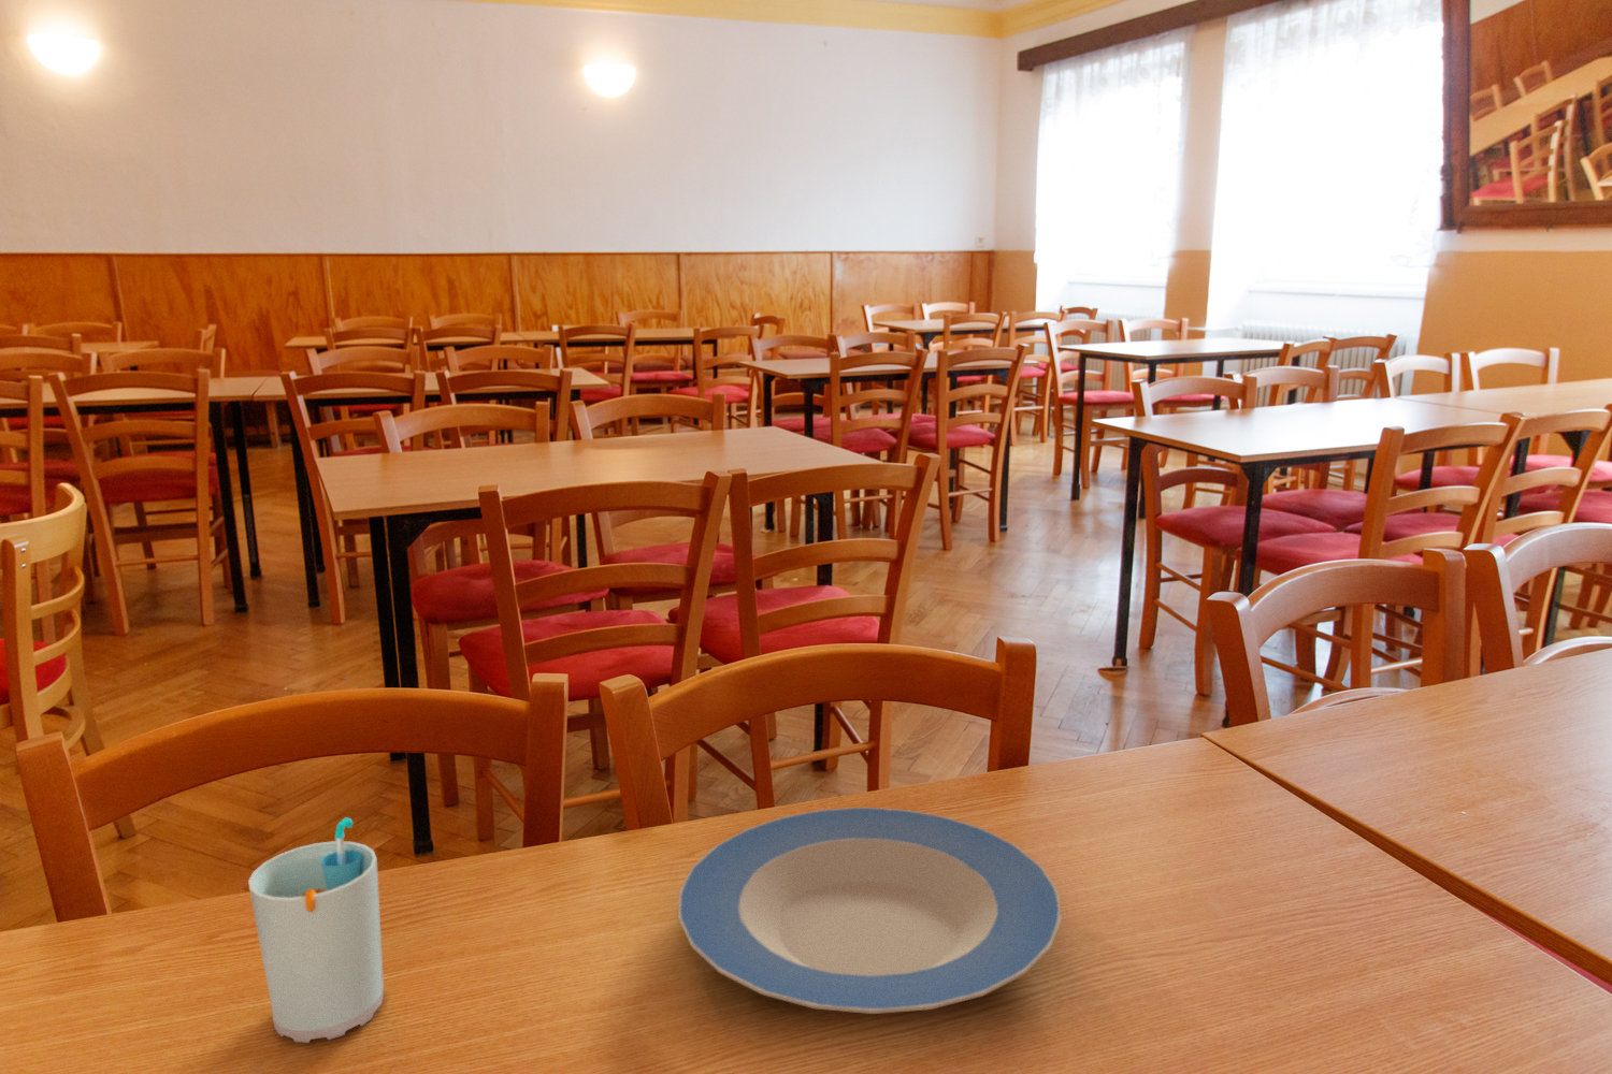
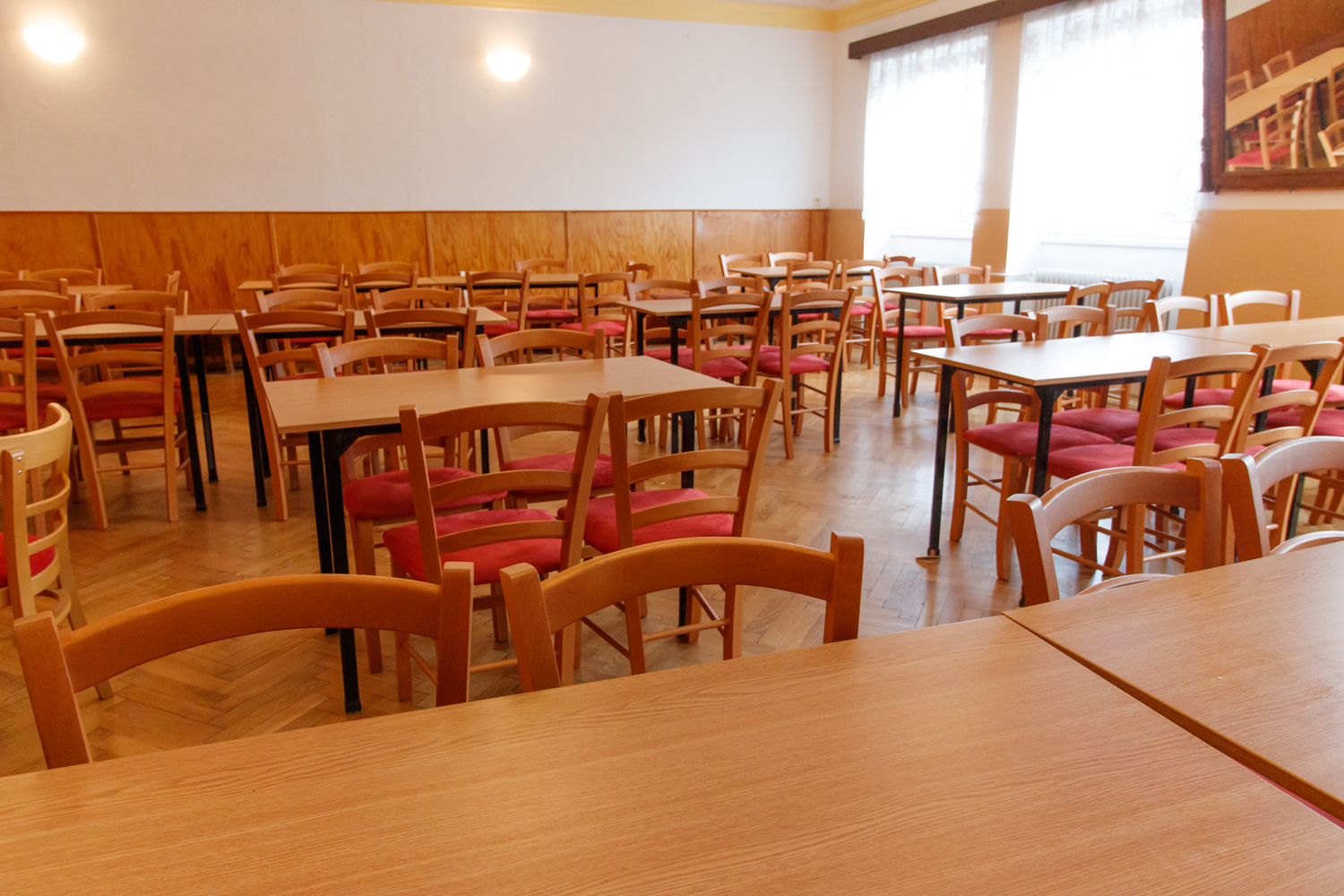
- plate (867, 912)
- cup (319, 925)
